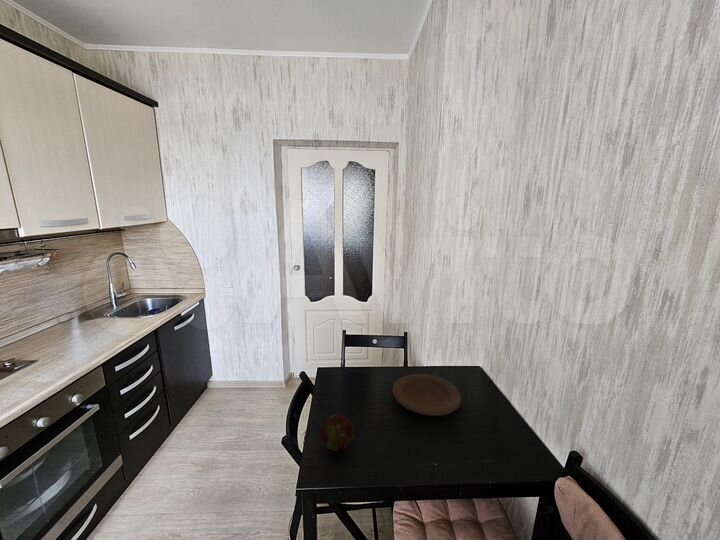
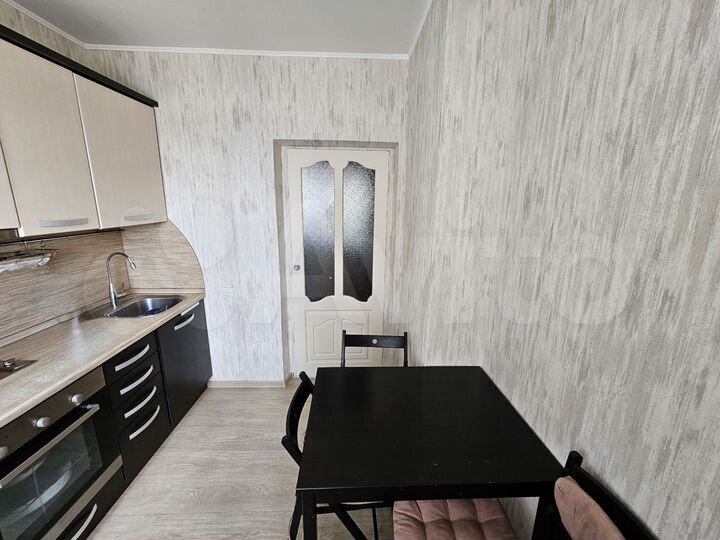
- plate (425, 396)
- fruit (338, 434)
